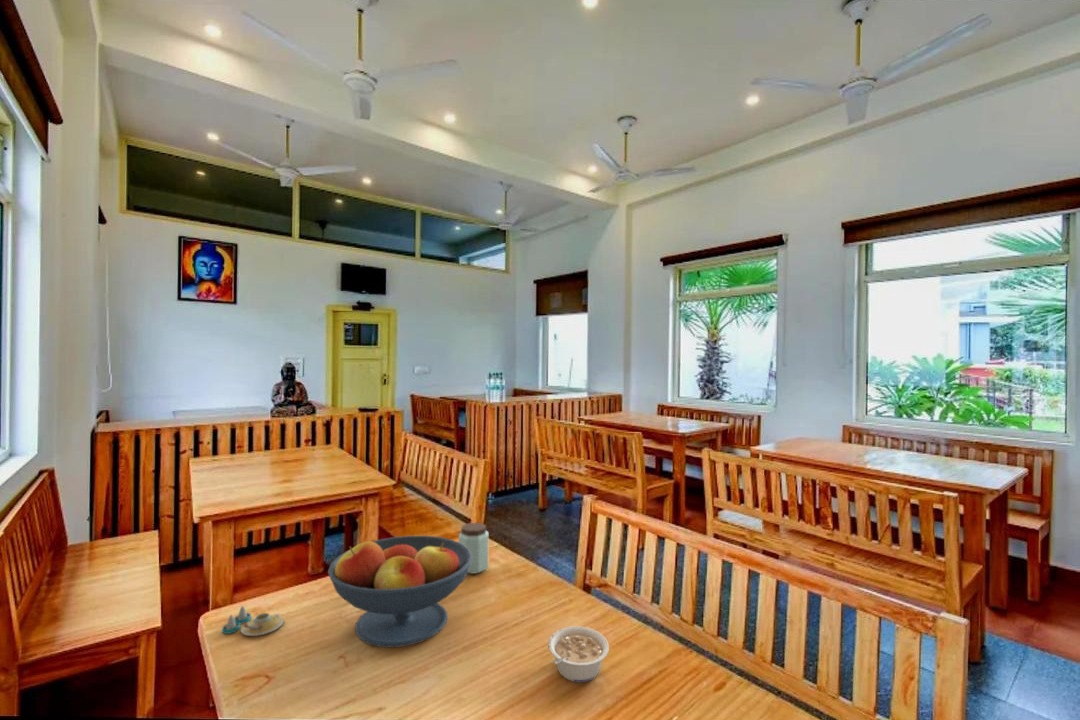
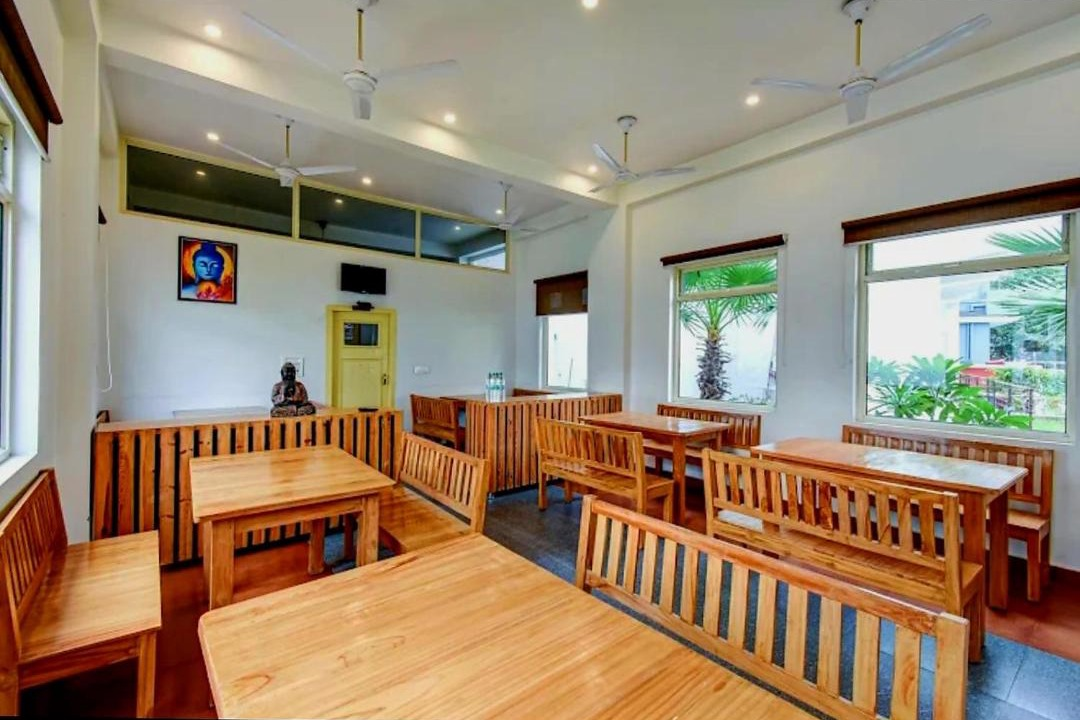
- peanut butter (473, 547)
- legume (578, 655)
- salt and pepper shaker set (254, 619)
- fruit bowl (402, 579)
